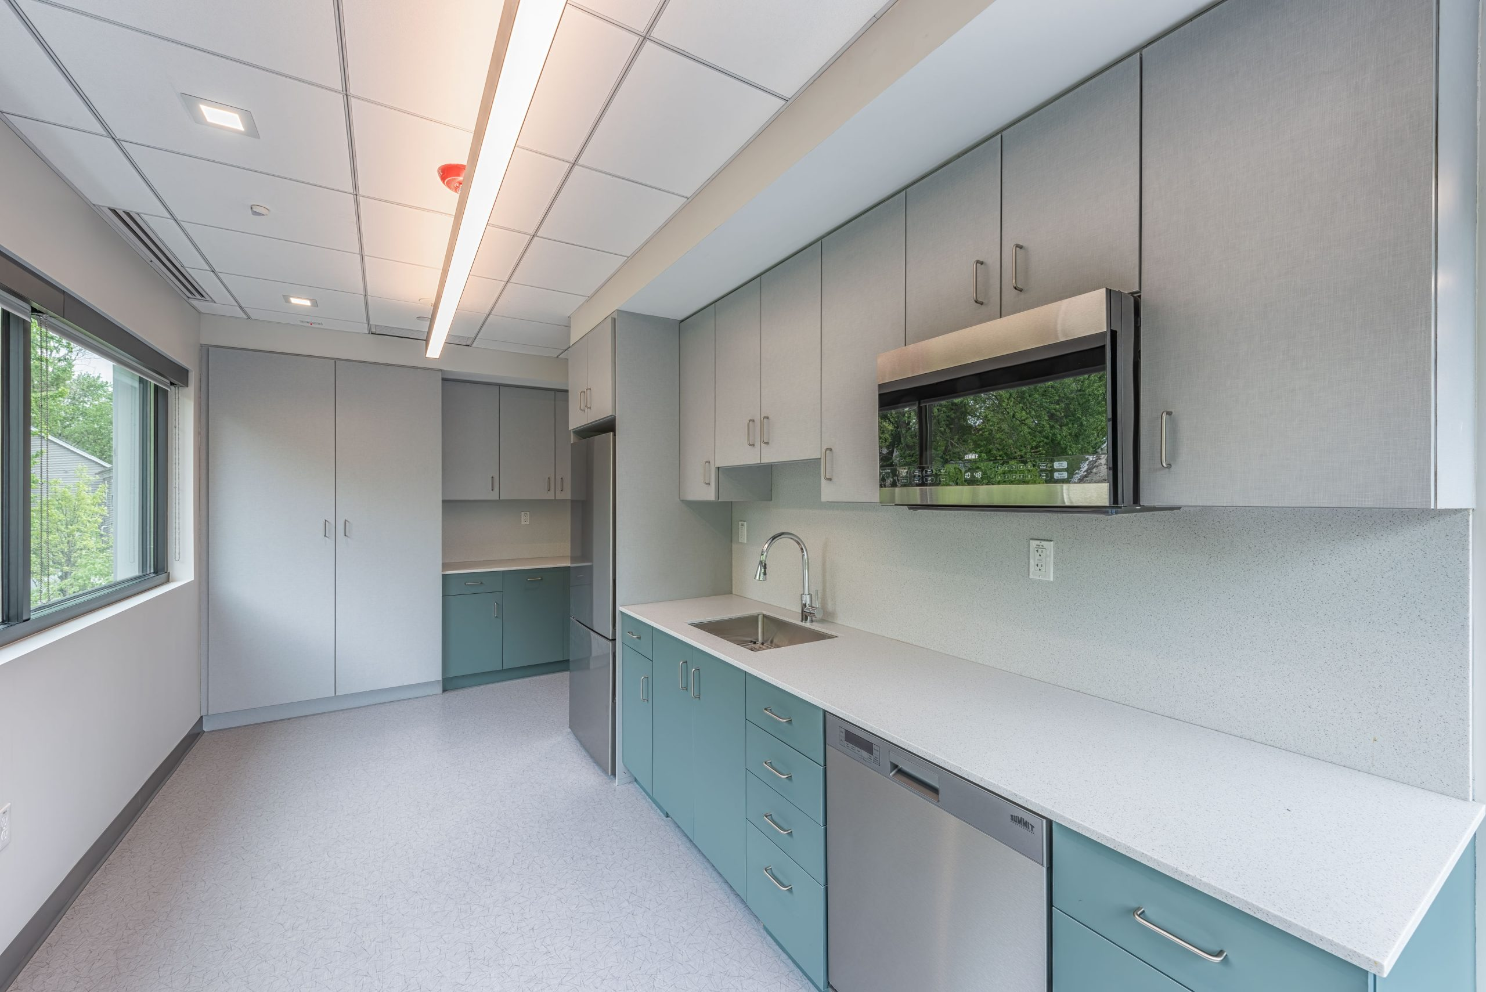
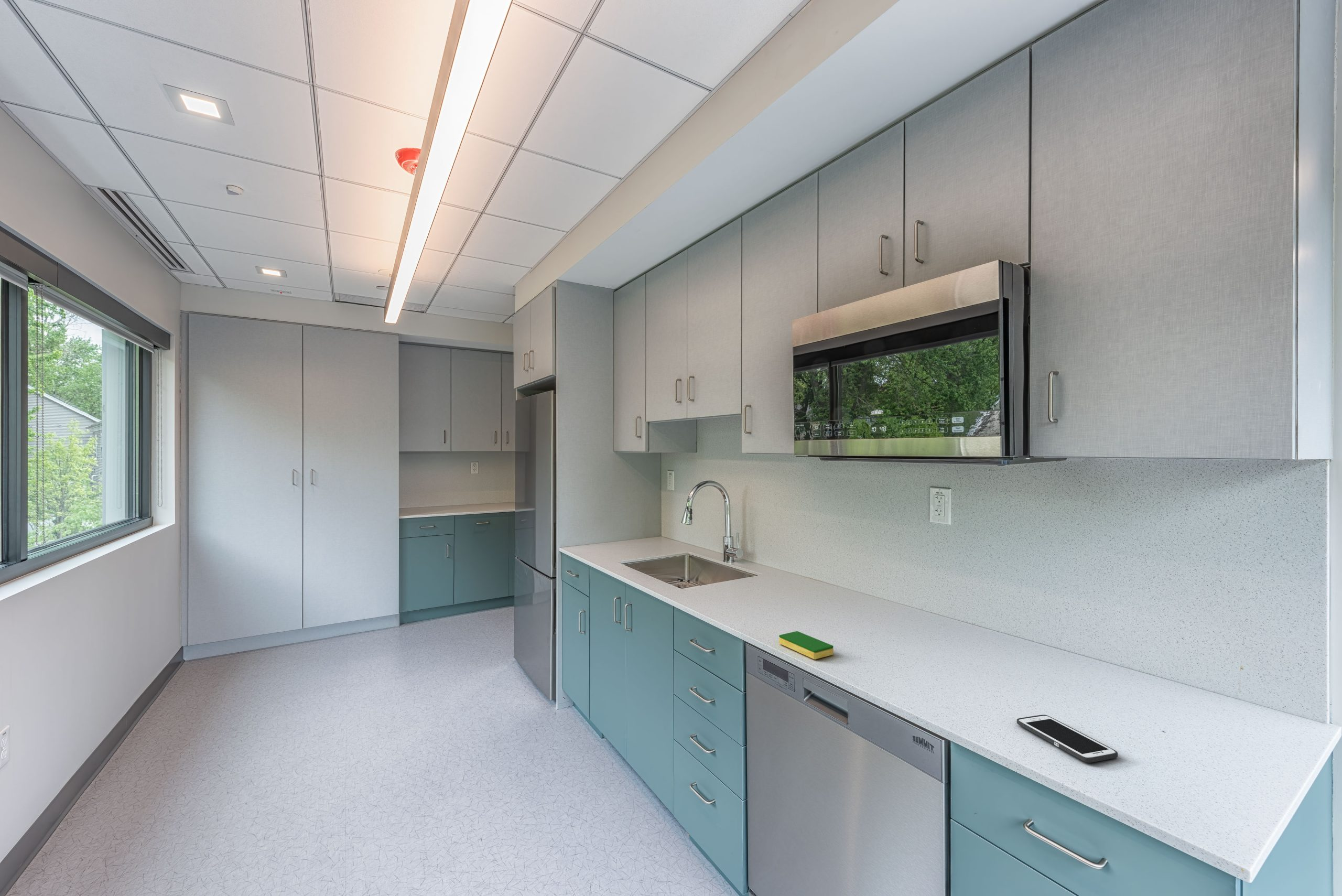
+ cell phone (1064, 737)
+ dish sponge (805, 644)
